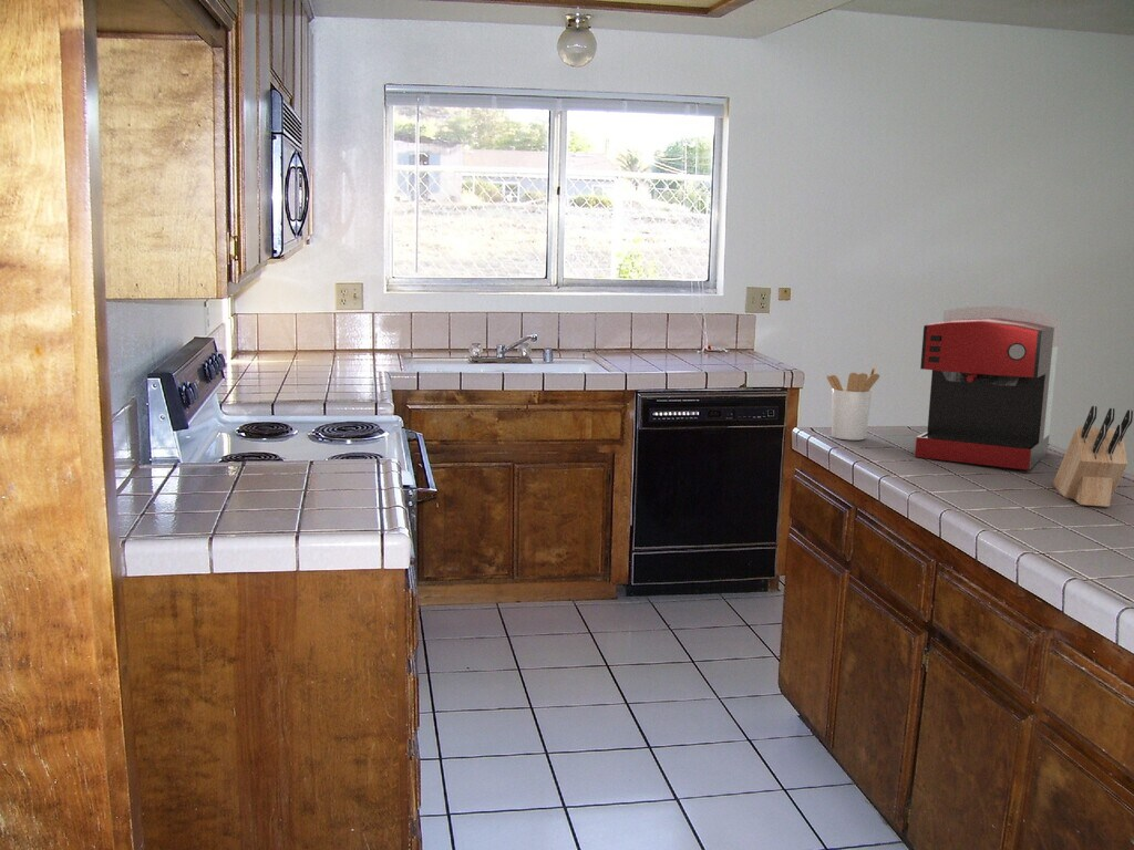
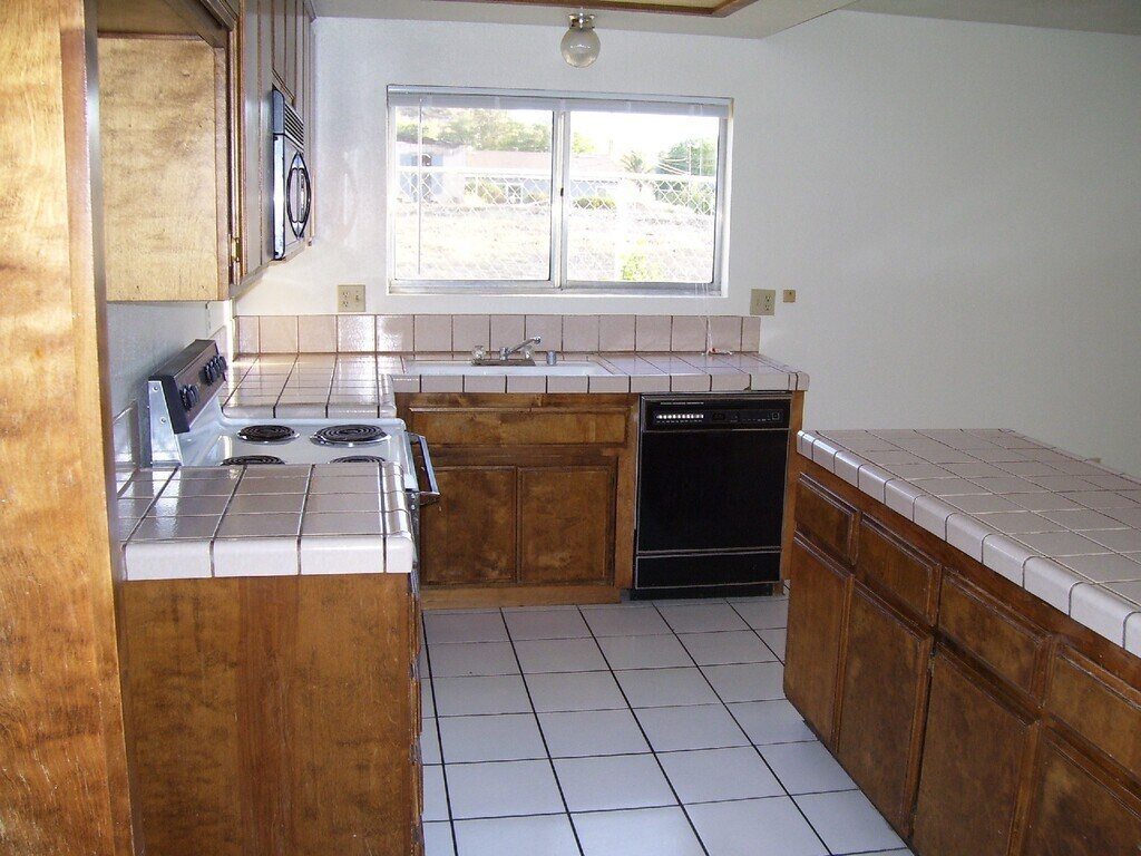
- coffee maker (984, 382)
- utensil holder (854, 403)
- knife block (1093, 450)
